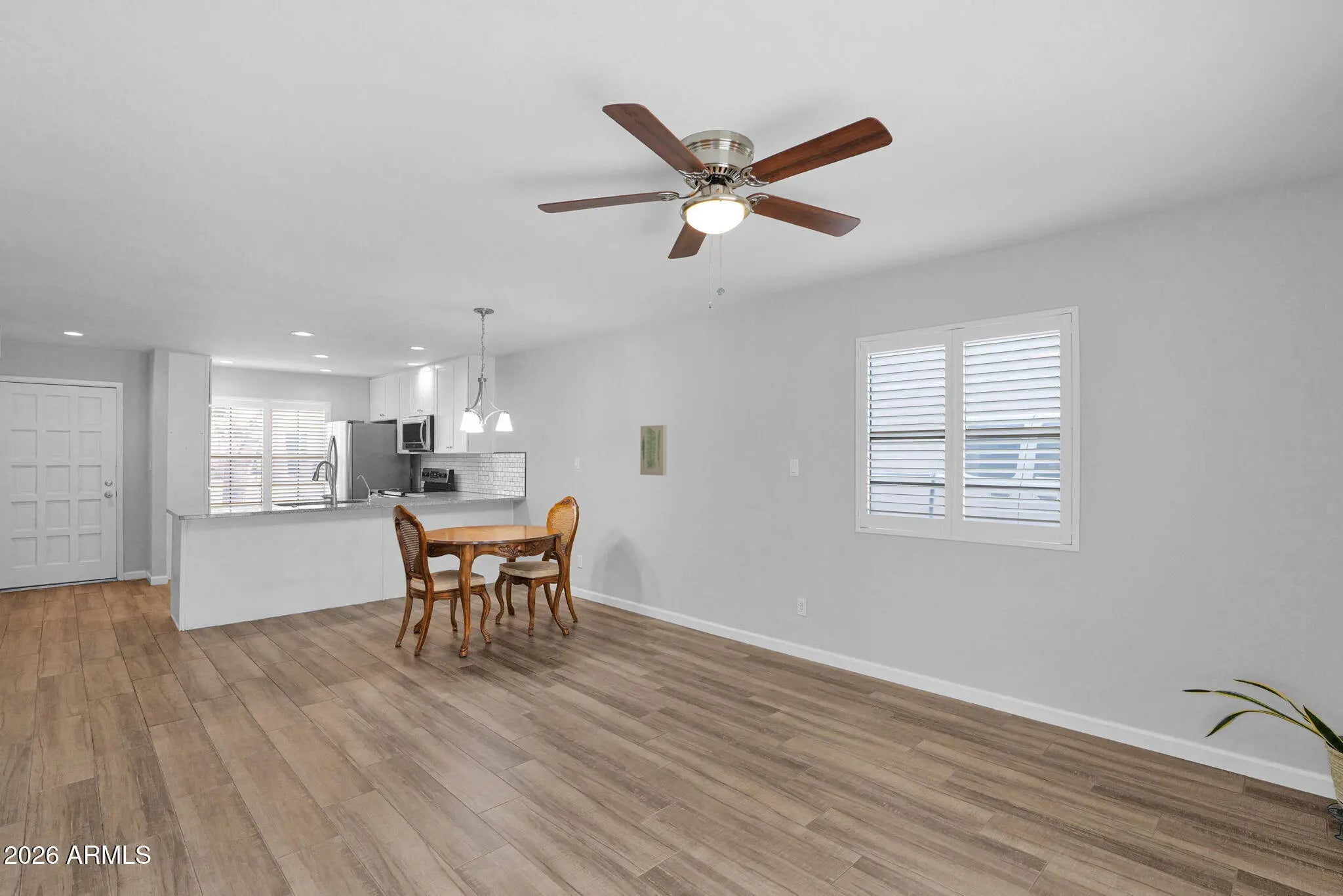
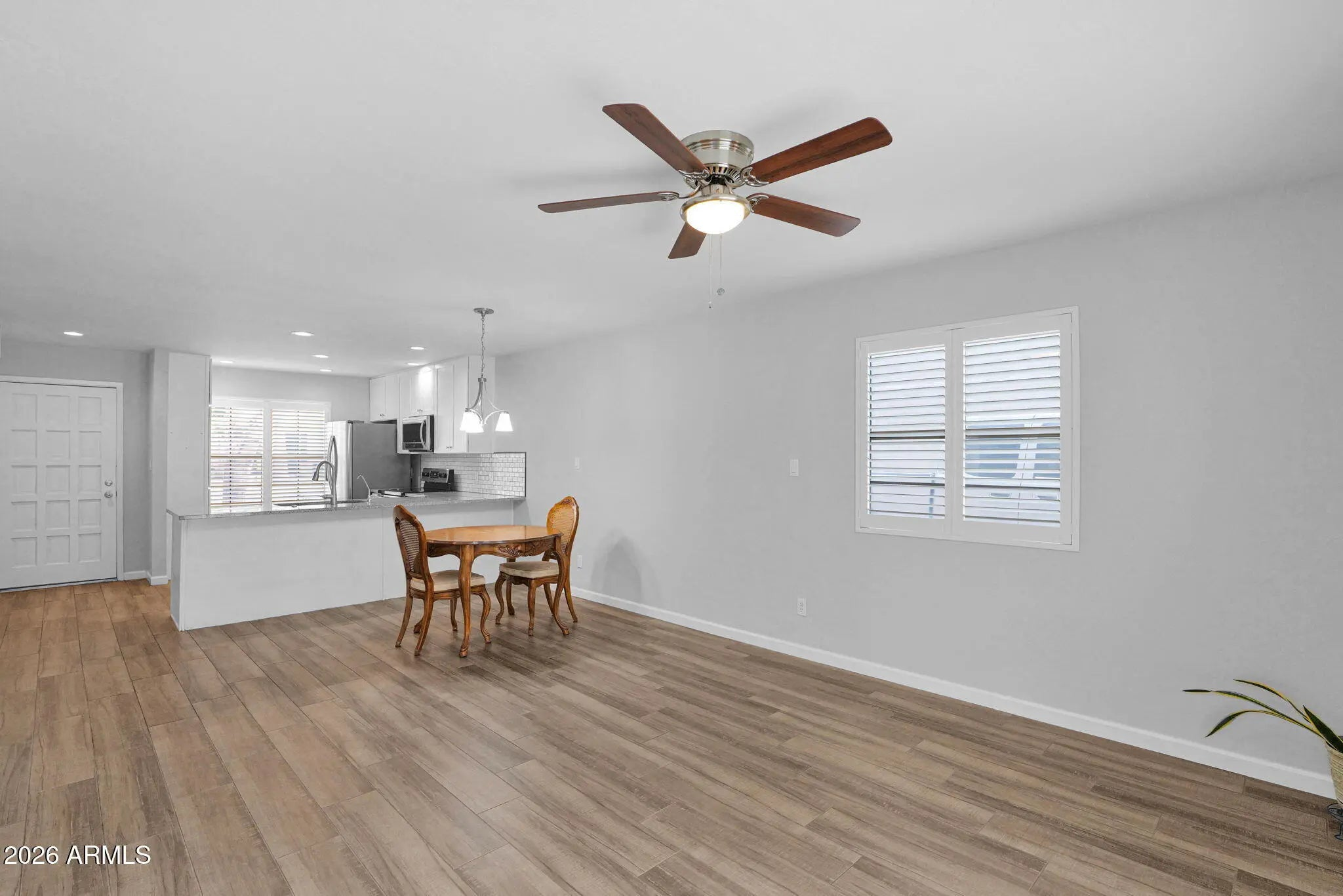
- wall art (653, 450)
